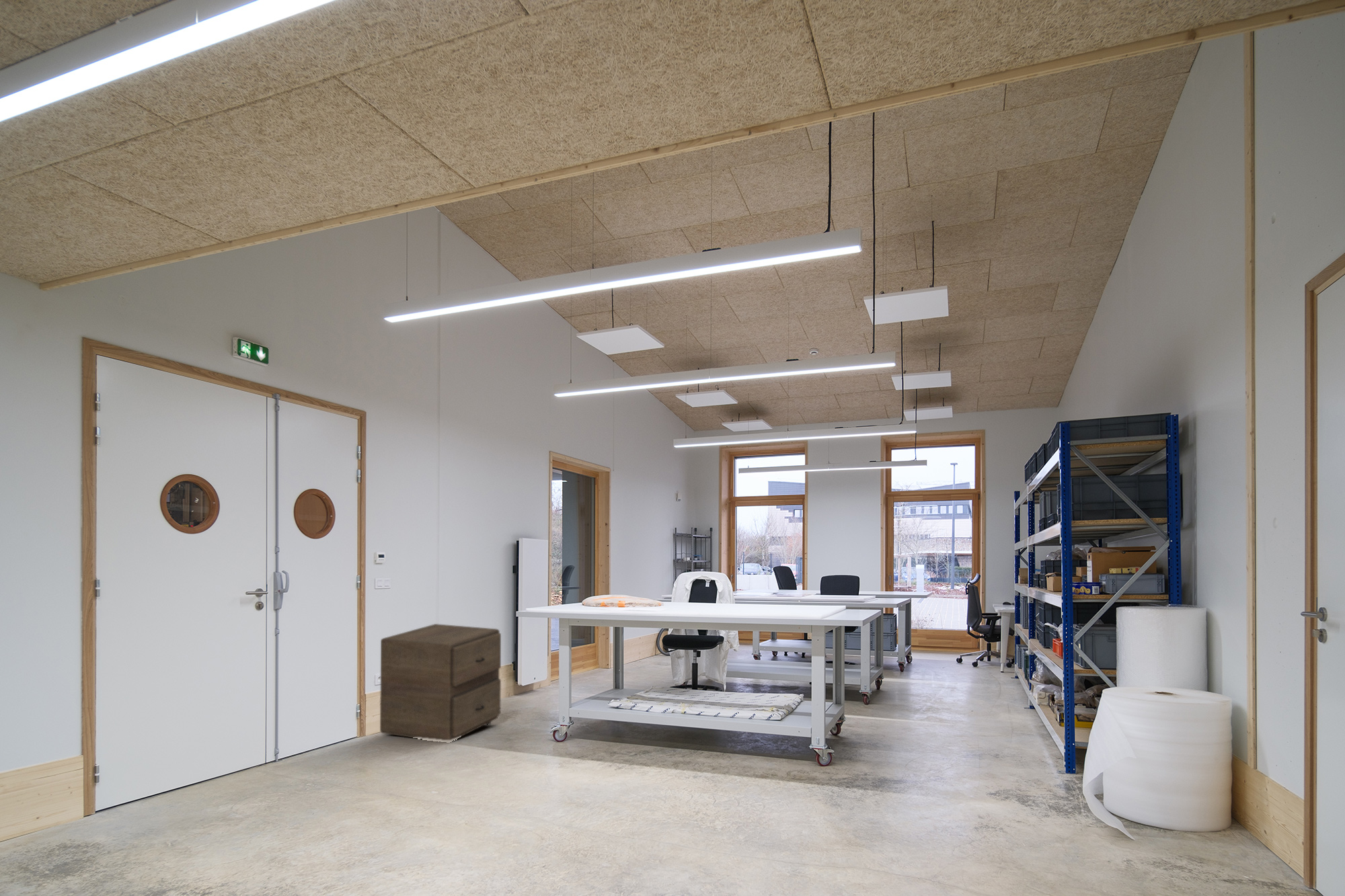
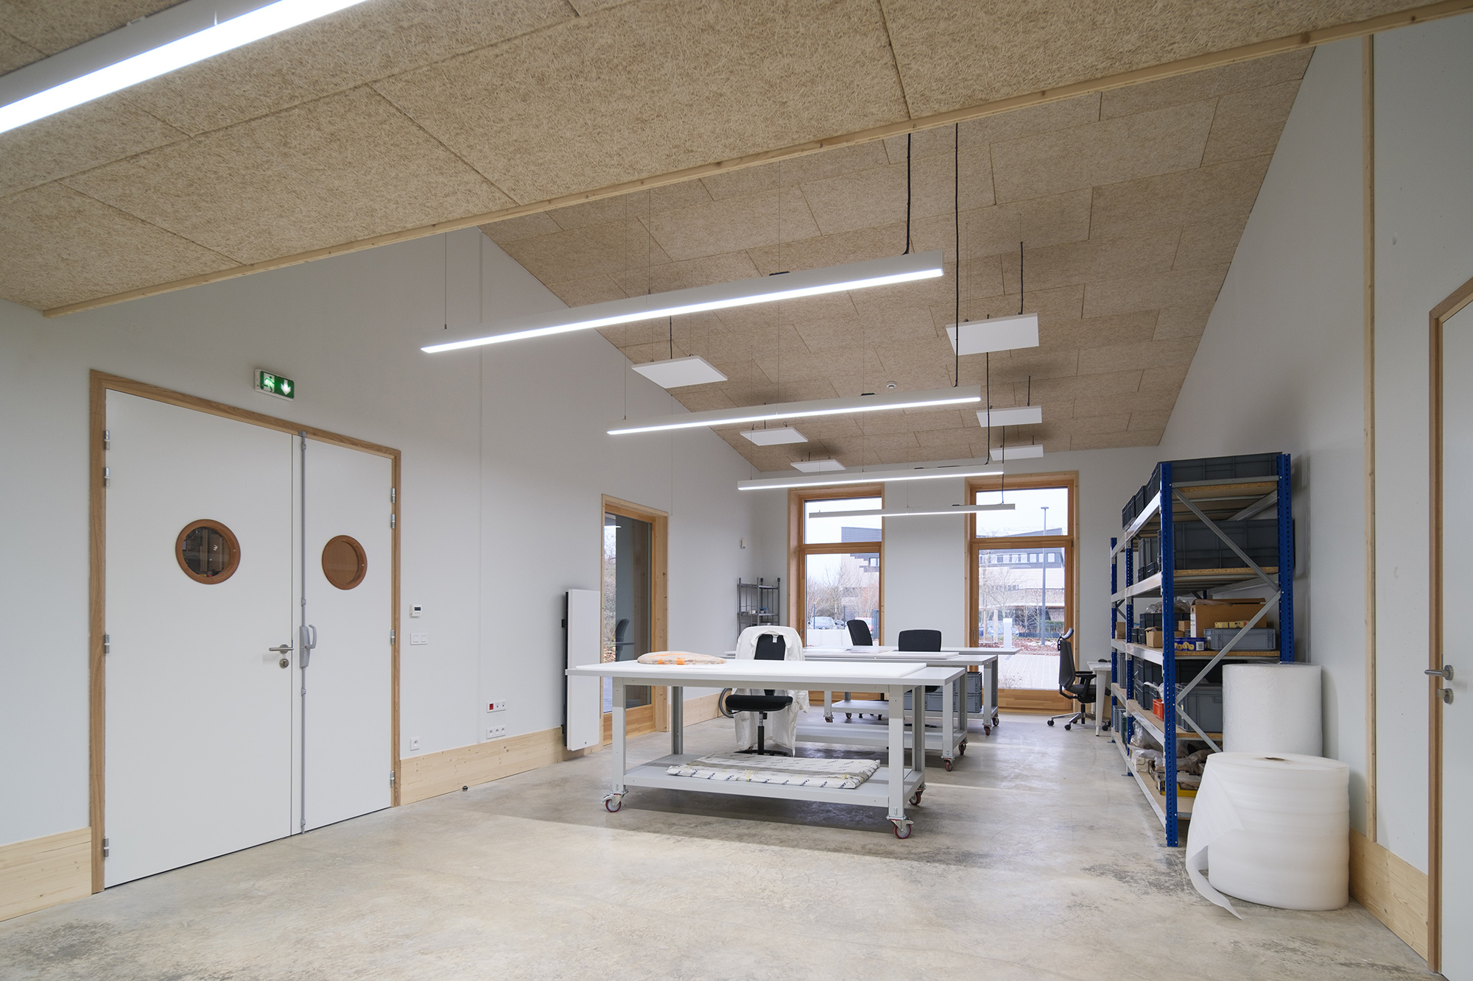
- filing cabinet (445, 682)
